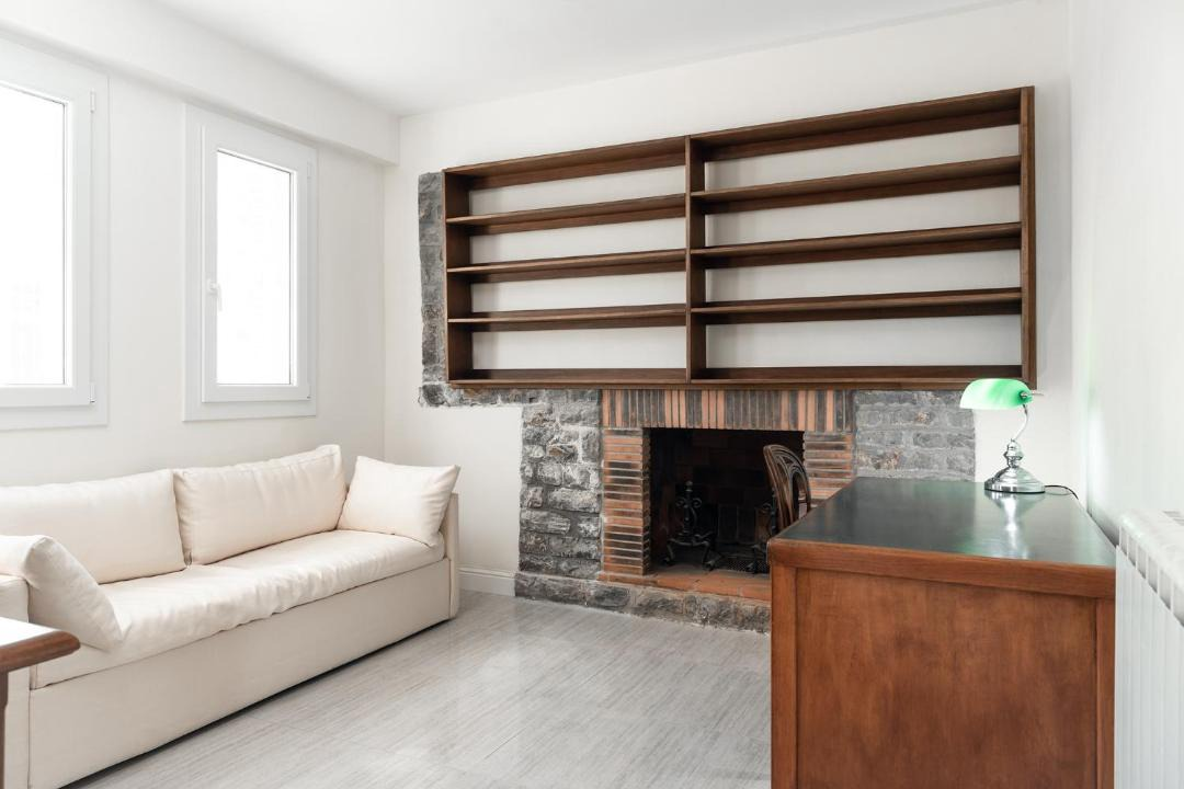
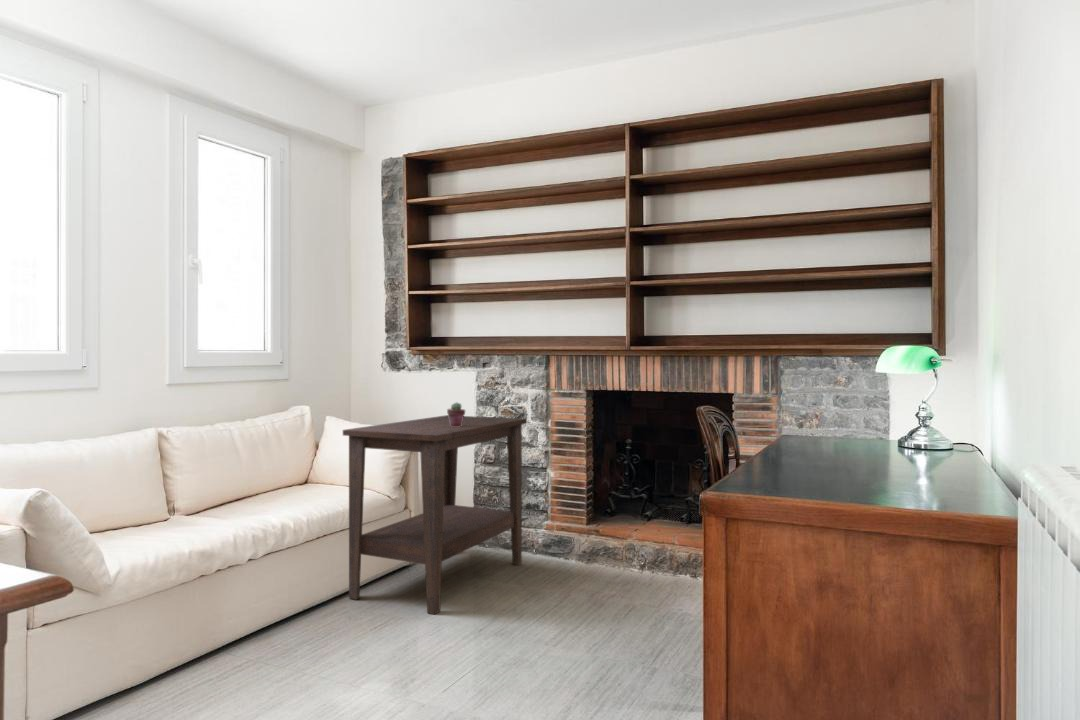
+ potted succulent (456, 413)
+ side table (441, 501)
